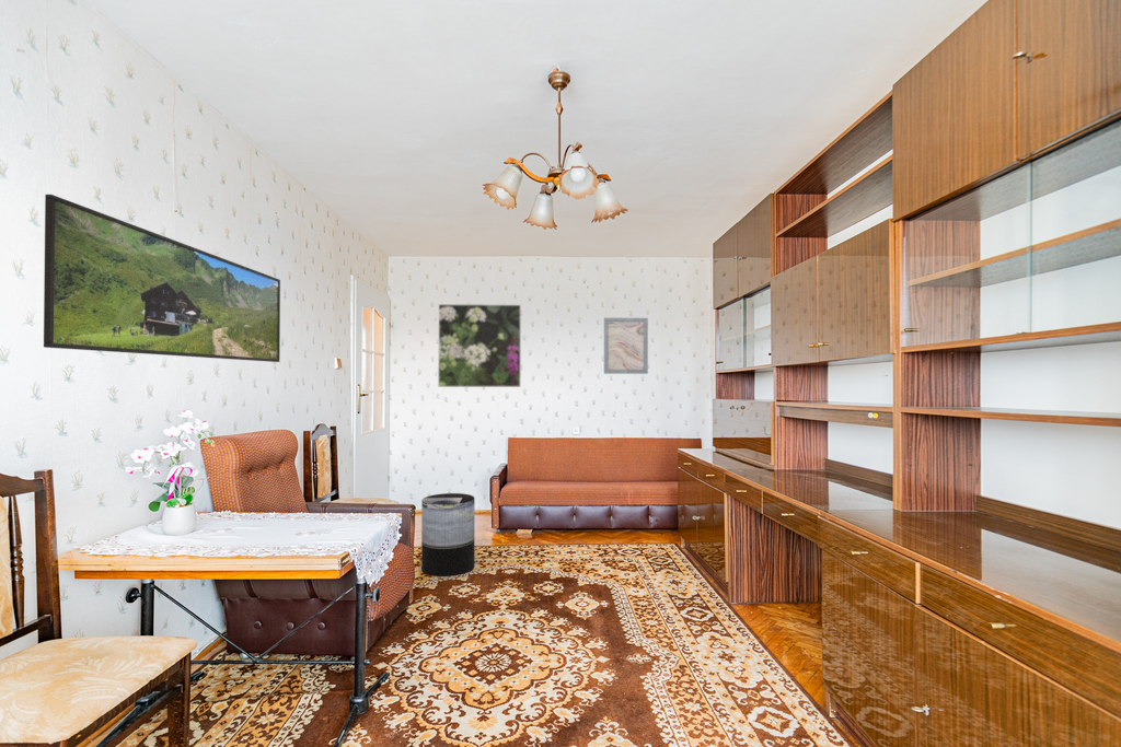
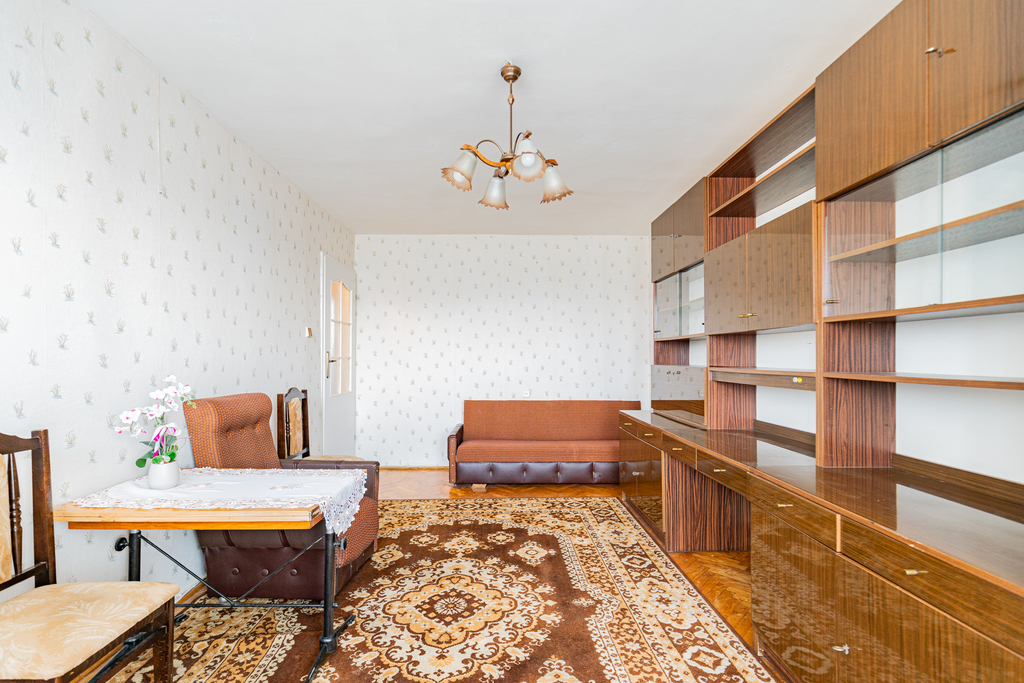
- wall art (625, 346)
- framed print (479, 346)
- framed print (197, 303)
- trash can (448, 533)
